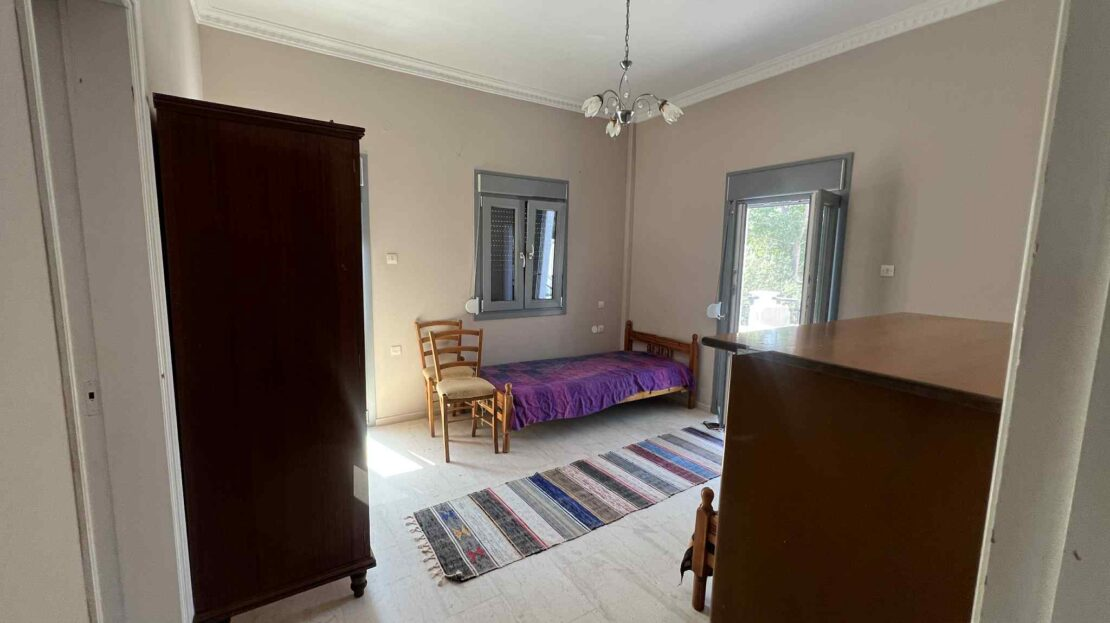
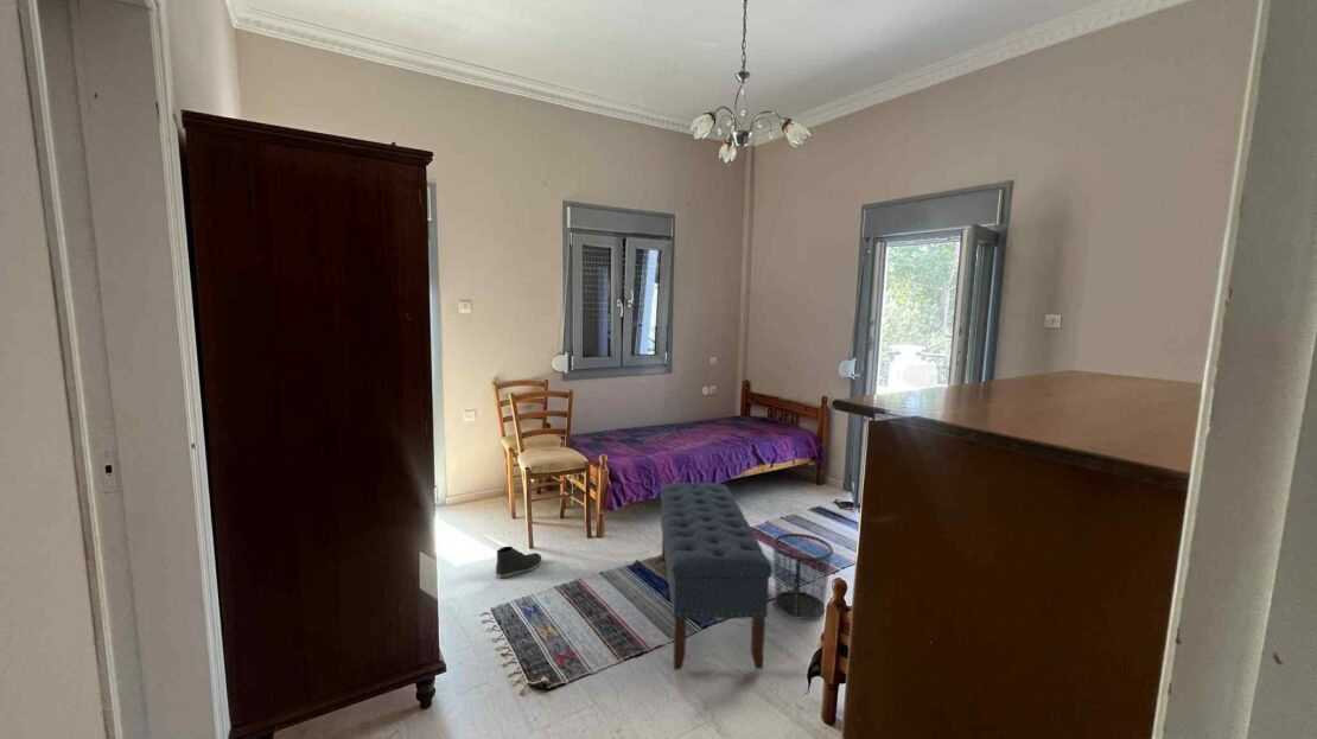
+ bench (704, 558)
+ waste bin (800, 575)
+ sneaker (520, 556)
